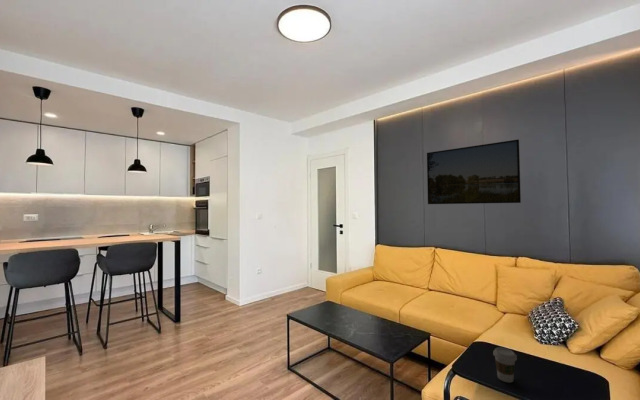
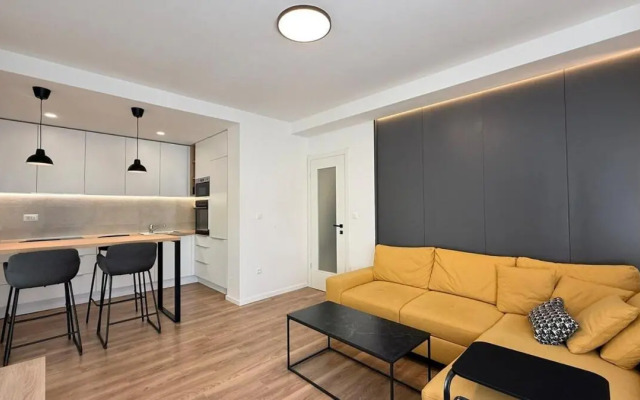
- coffee cup (505, 364)
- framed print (468, 175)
